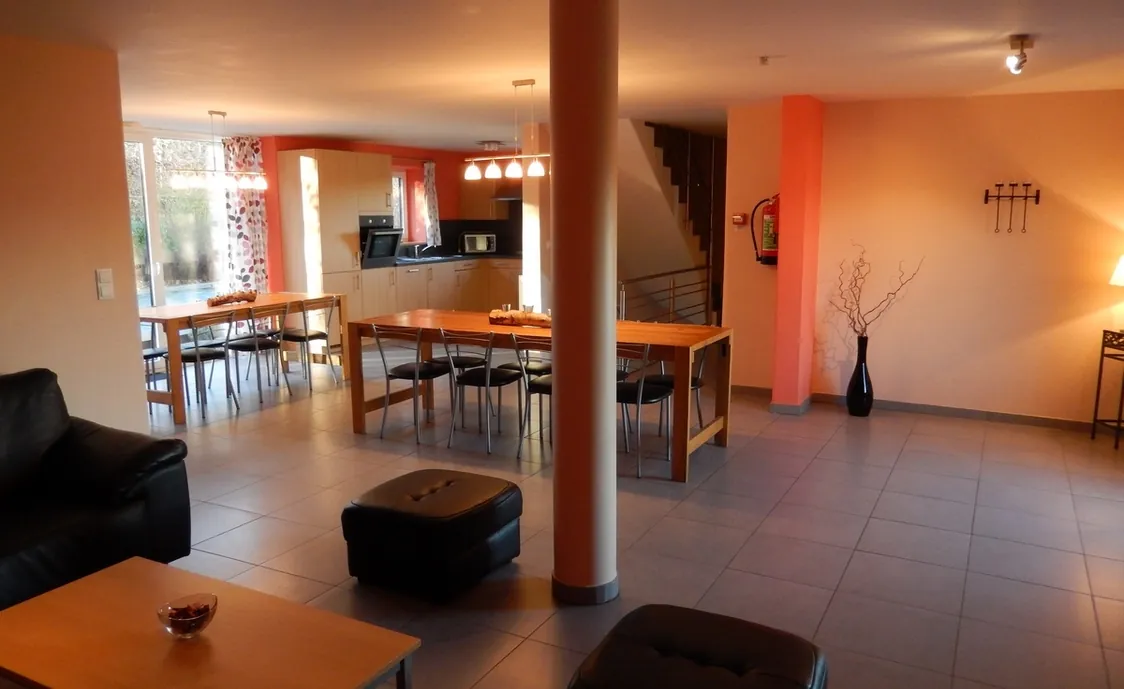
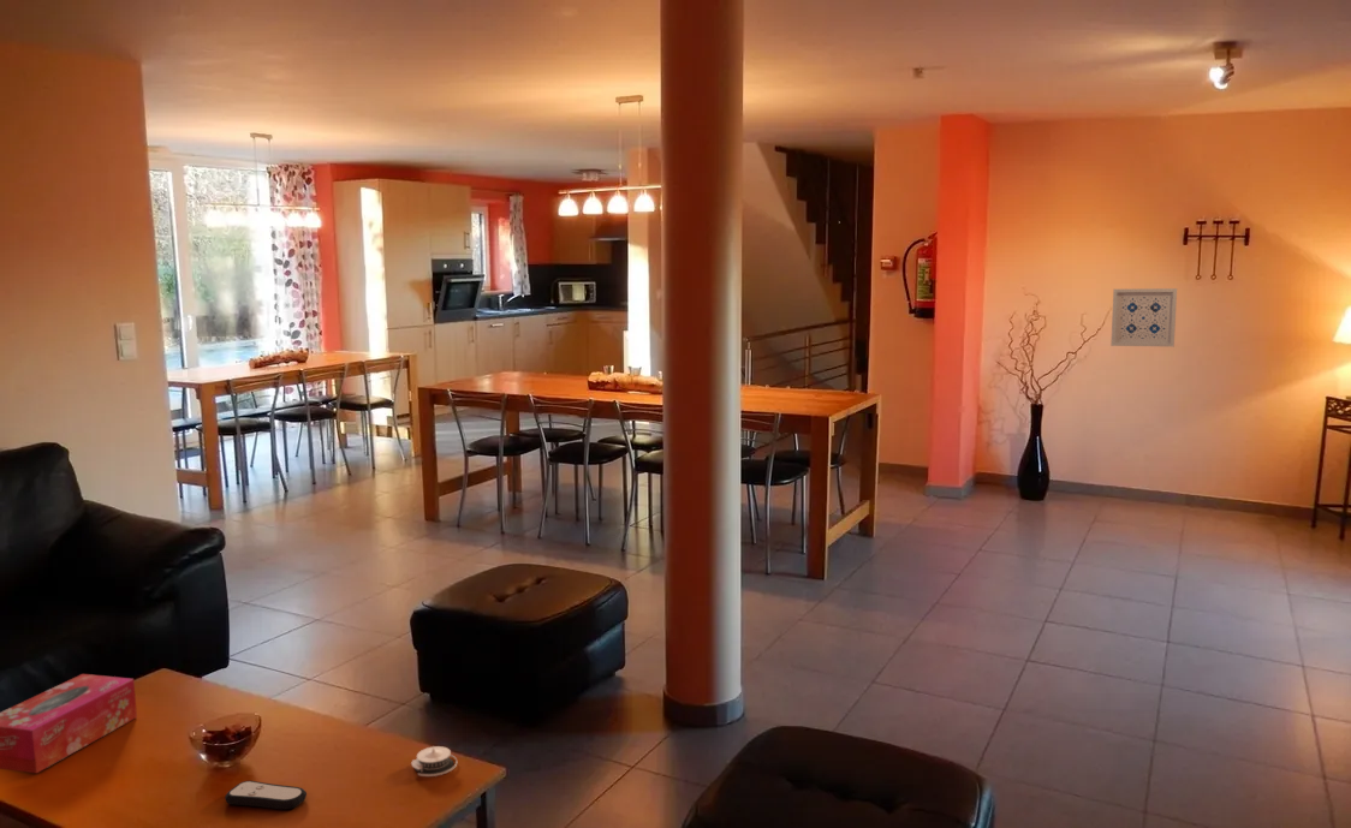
+ architectural model (434, 755)
+ remote control (267, 794)
+ wall art (1143, 317)
+ tissue box (60, 720)
